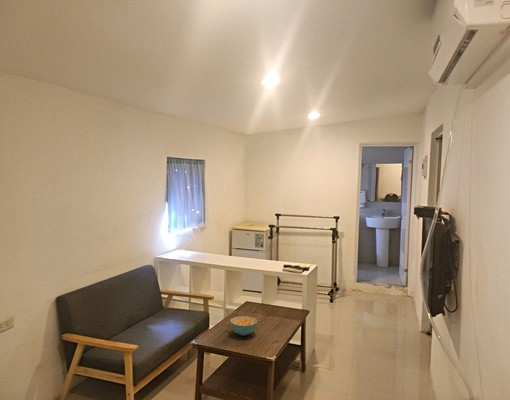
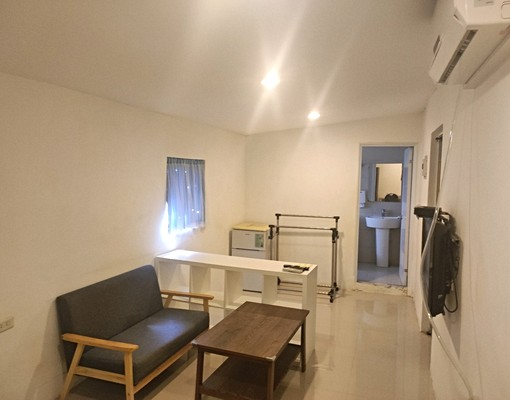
- cereal bowl (243, 327)
